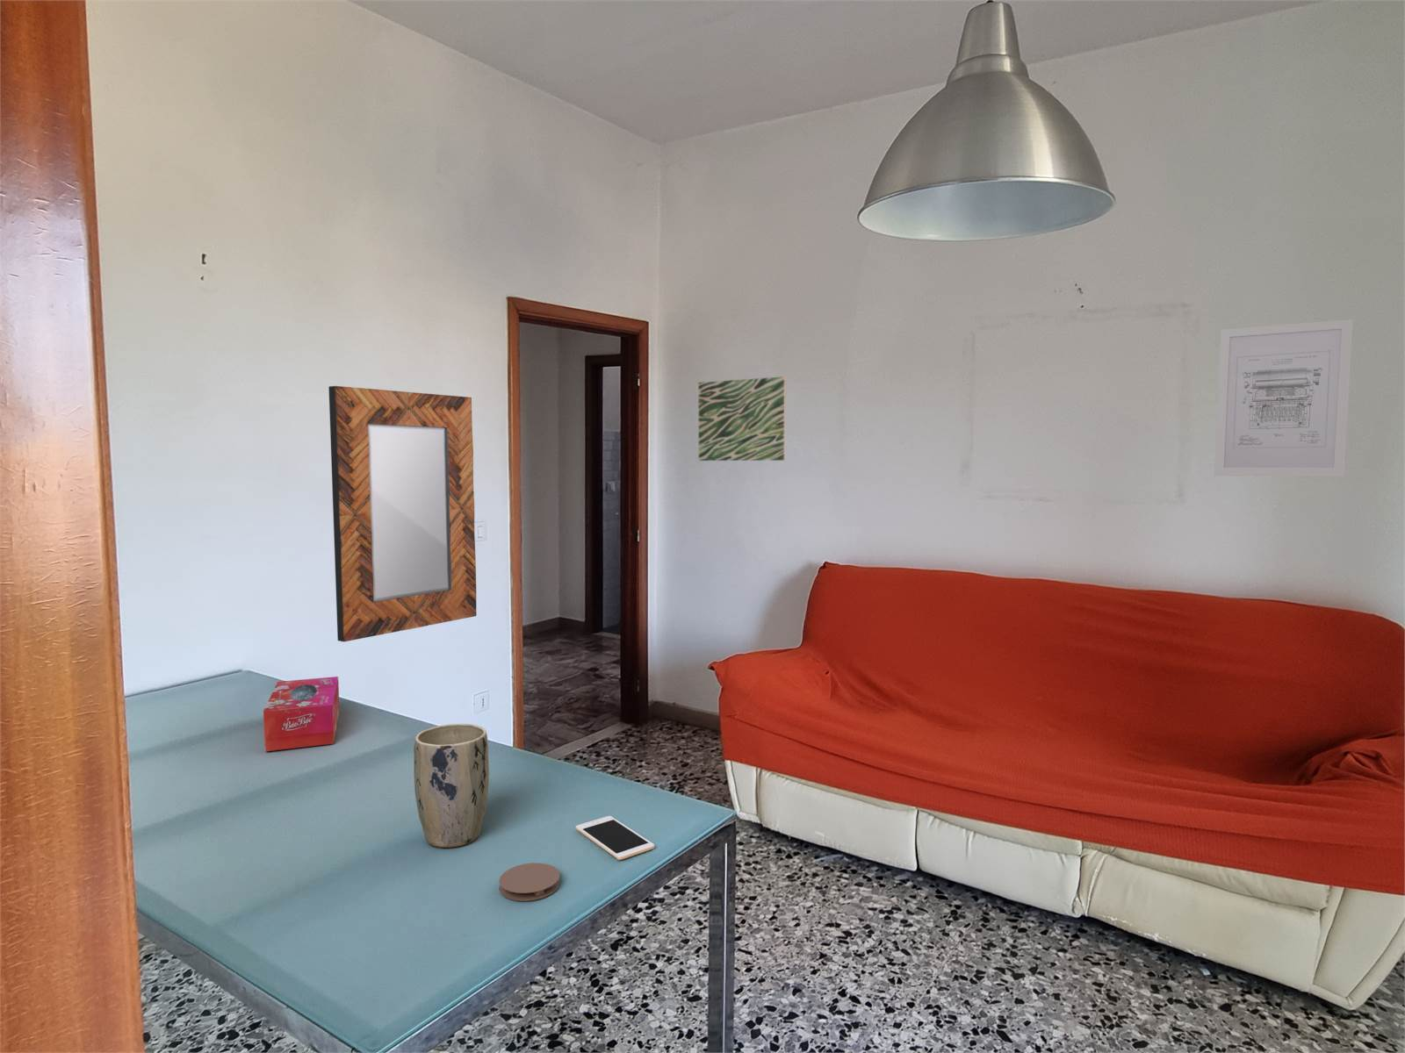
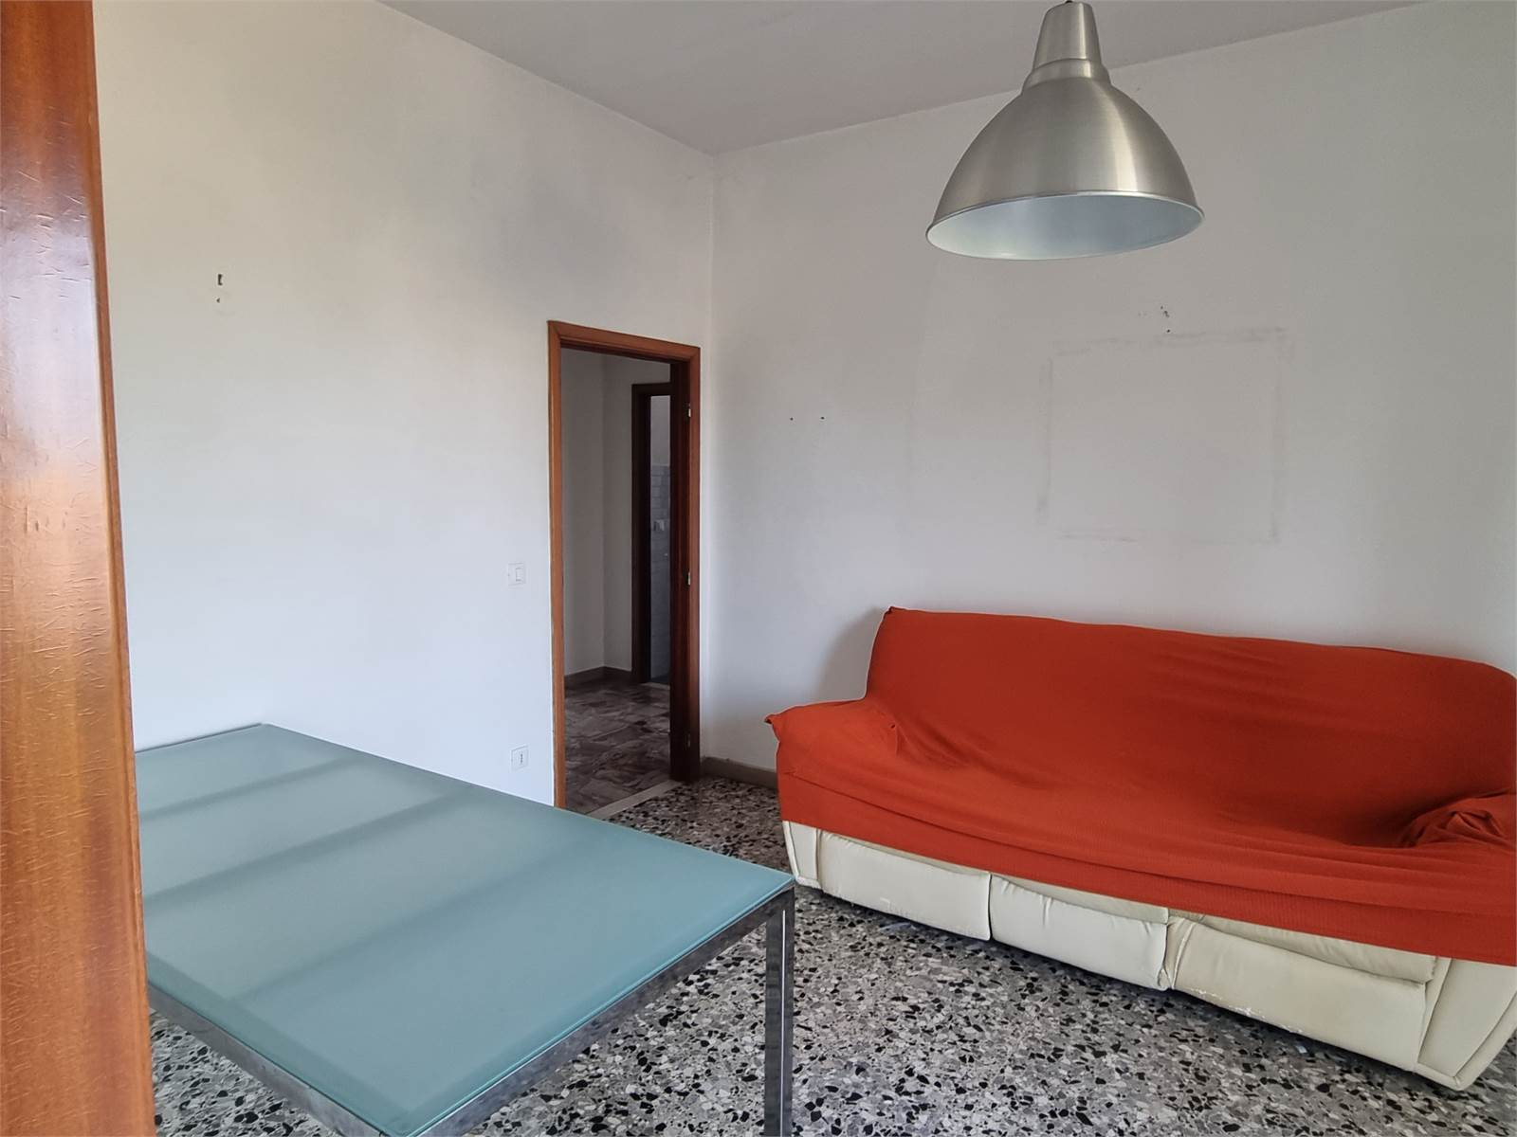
- plant pot (452, 785)
- home mirror (409, 511)
- tissue box (304, 711)
- wall art (1280, 400)
- cell phone (614, 836)
- wall art (740, 420)
- coaster (530, 882)
